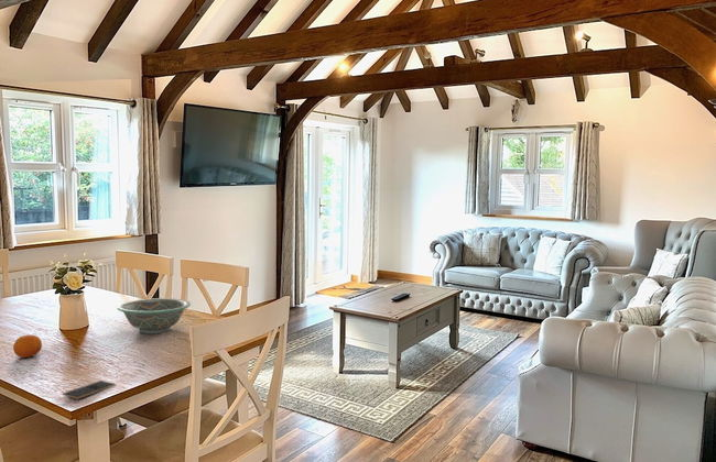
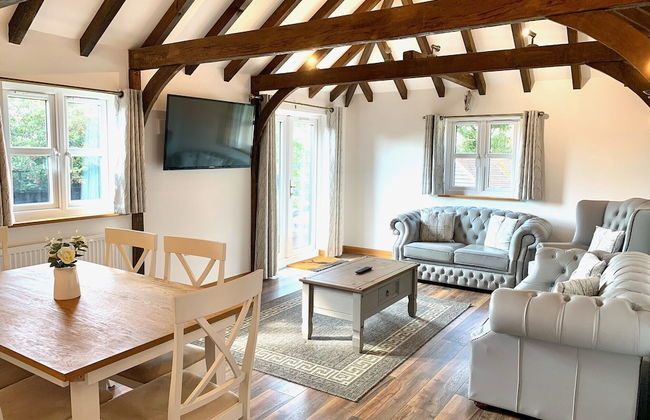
- decorative bowl (154, 317)
- fruit (28, 345)
- smartphone (89, 388)
